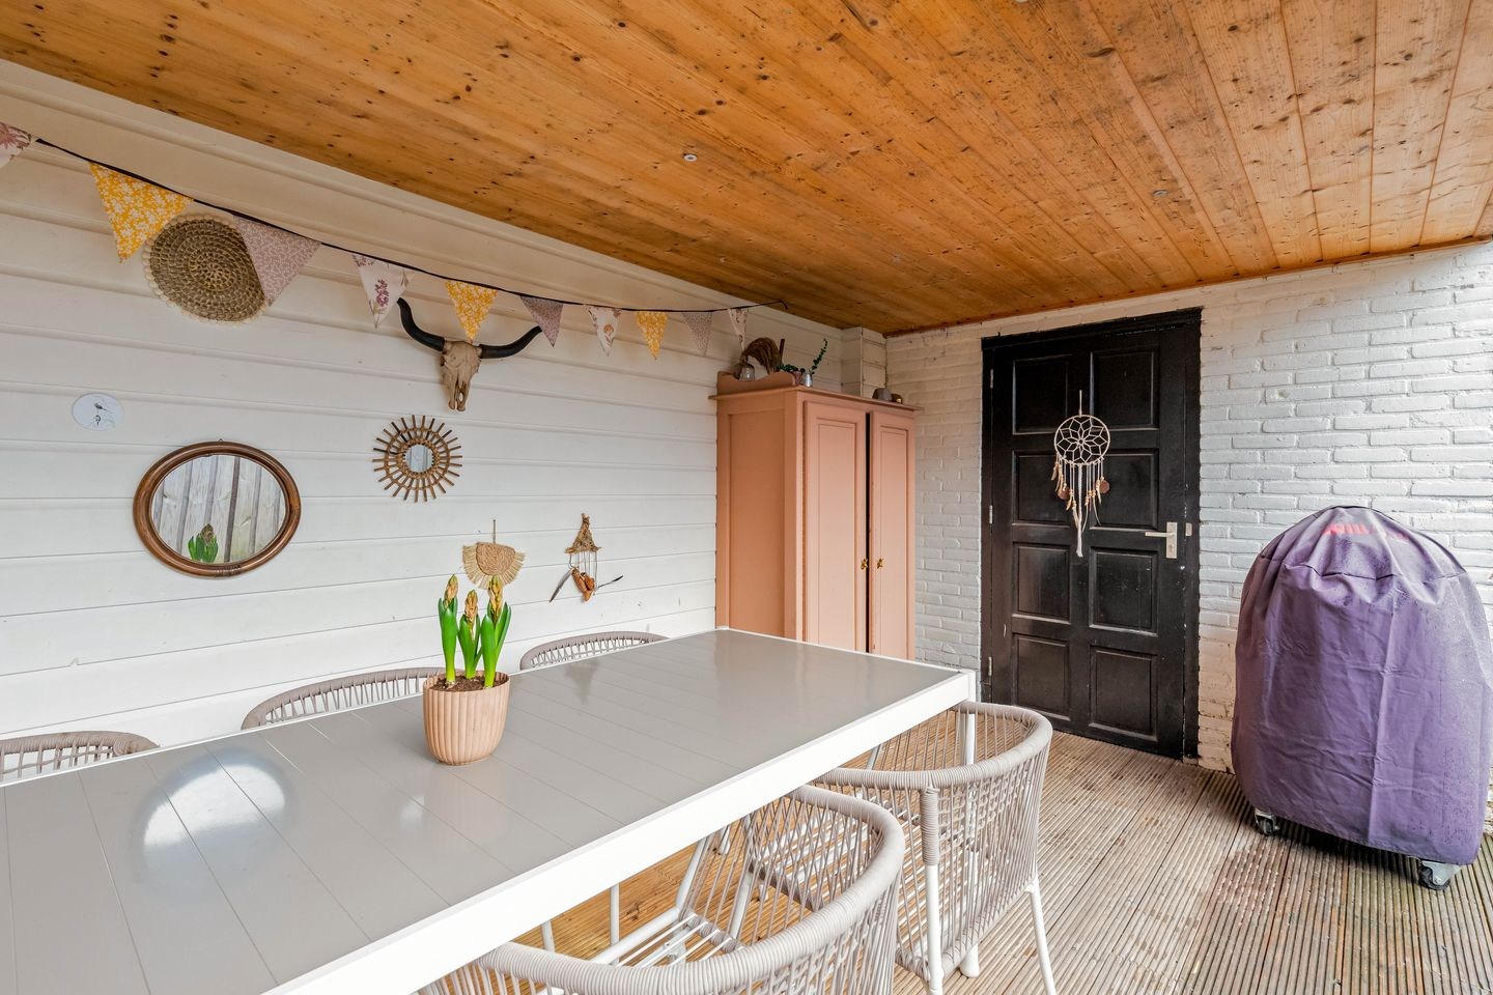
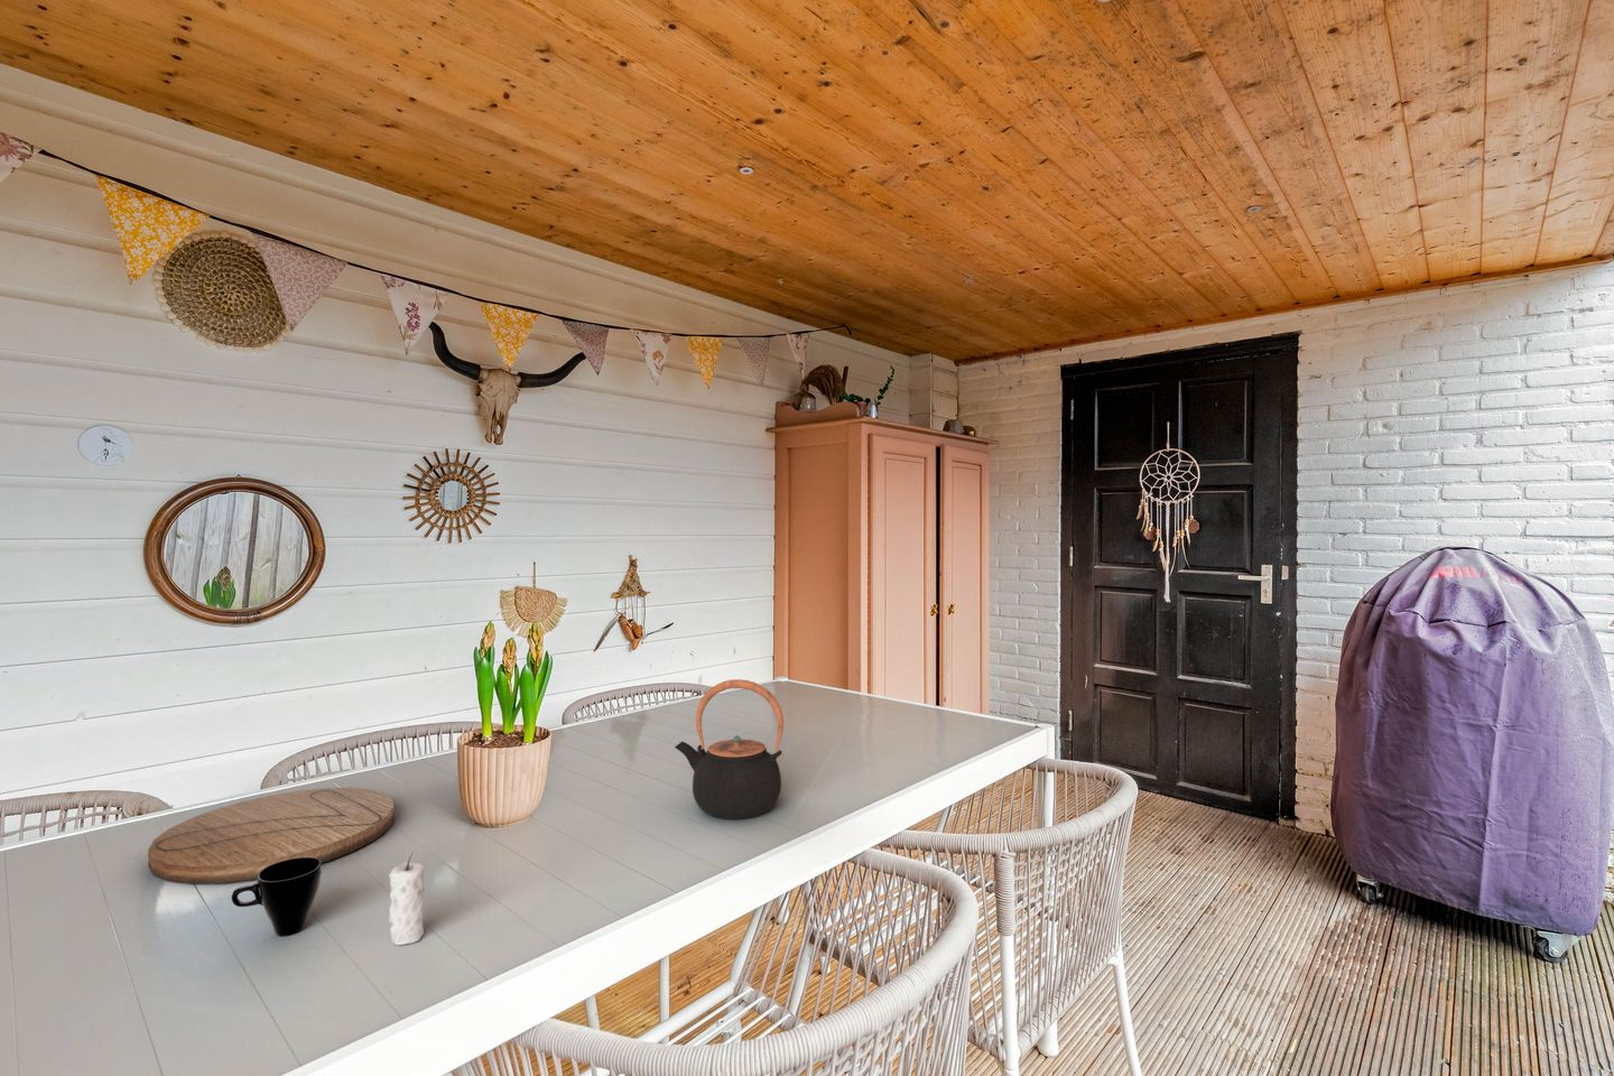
+ cutting board (280, 830)
+ teapot (729, 742)
+ candle (406, 896)
+ cup (277, 901)
